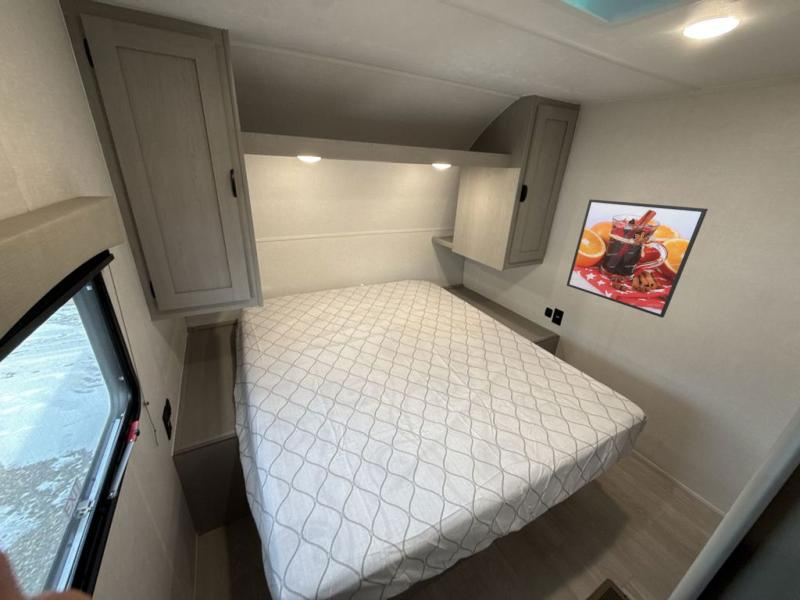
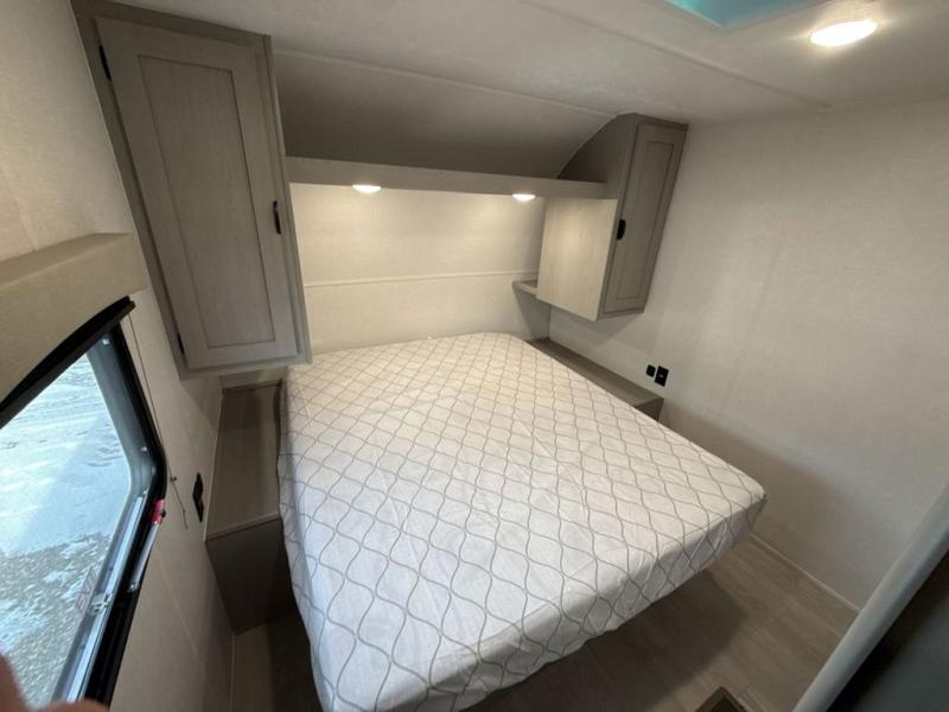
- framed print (624, 254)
